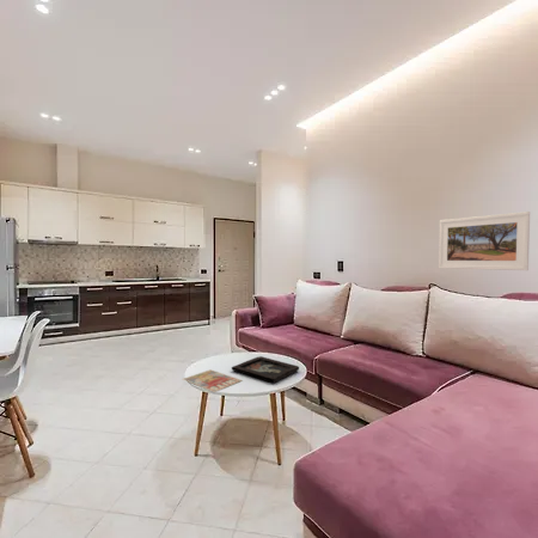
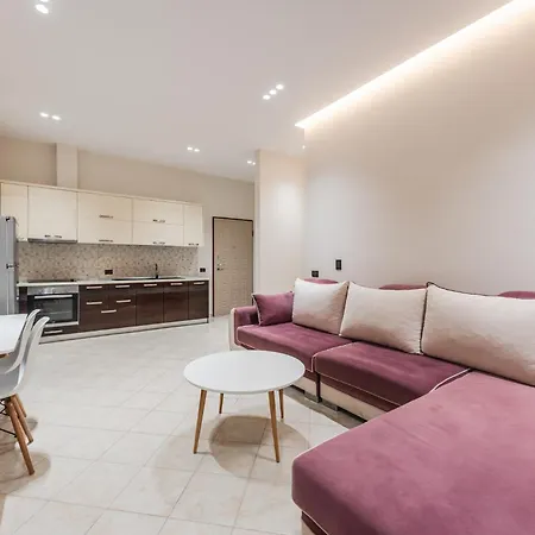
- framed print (479, 243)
- magazine (212, 379)
- decorative tray (265, 368)
